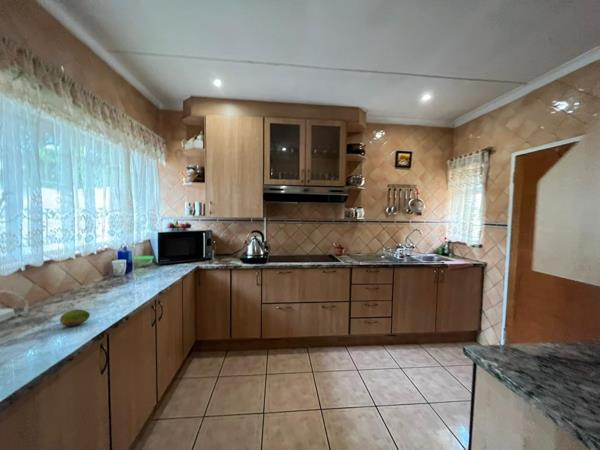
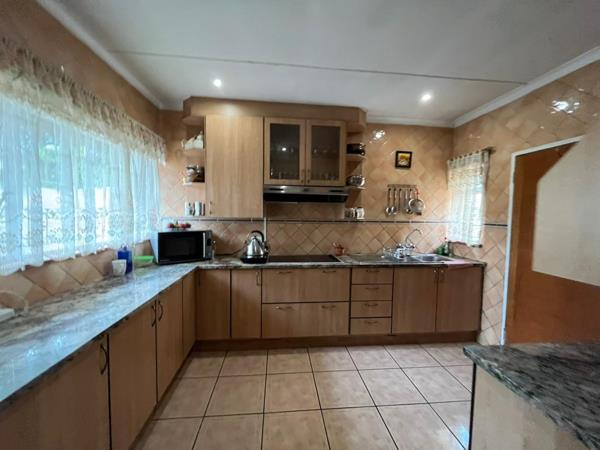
- fruit (75, 317)
